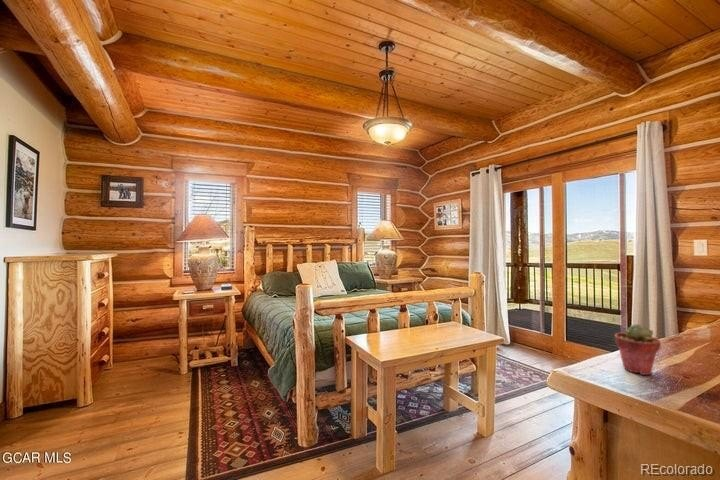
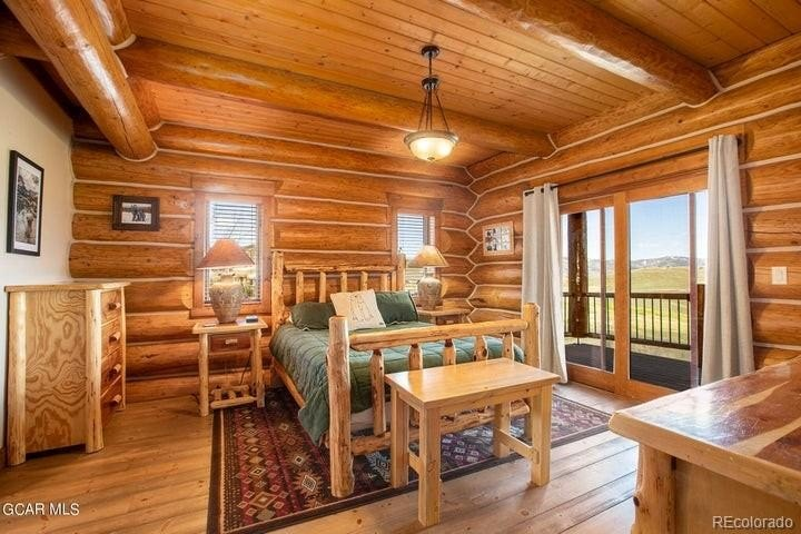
- potted succulent (637, 346)
